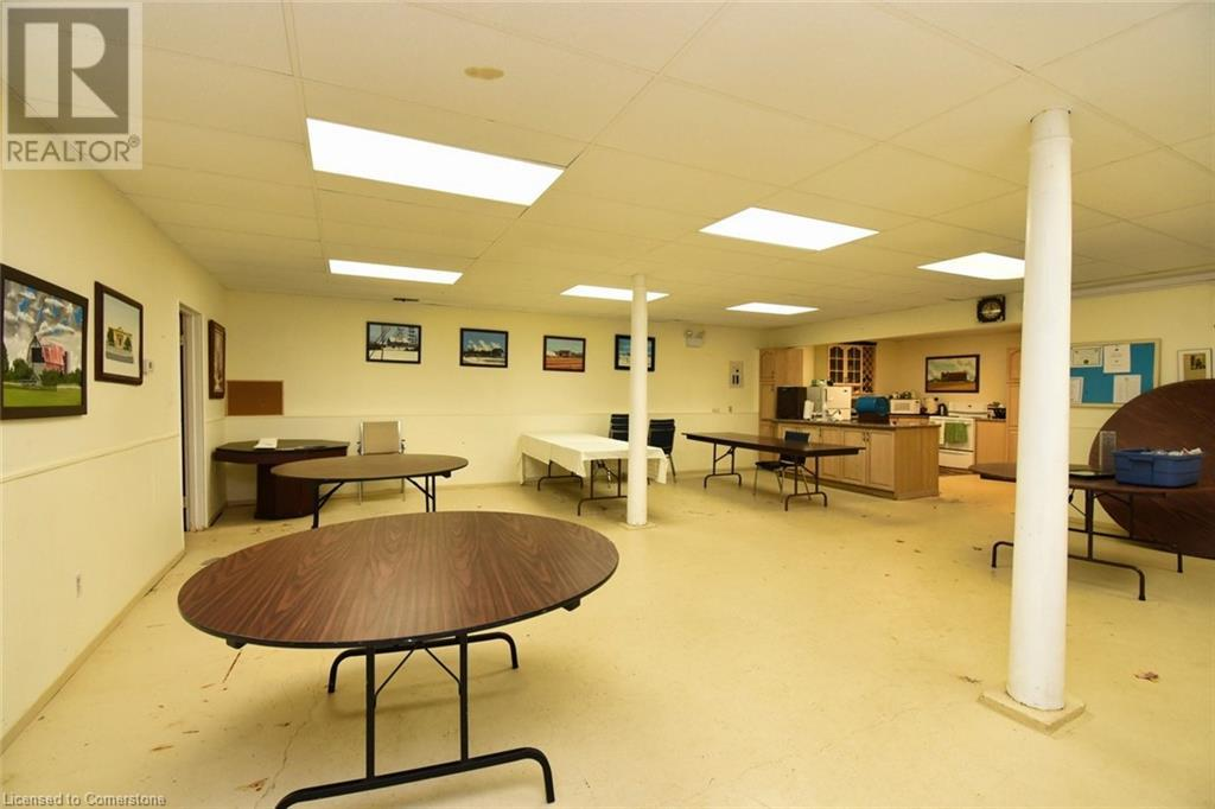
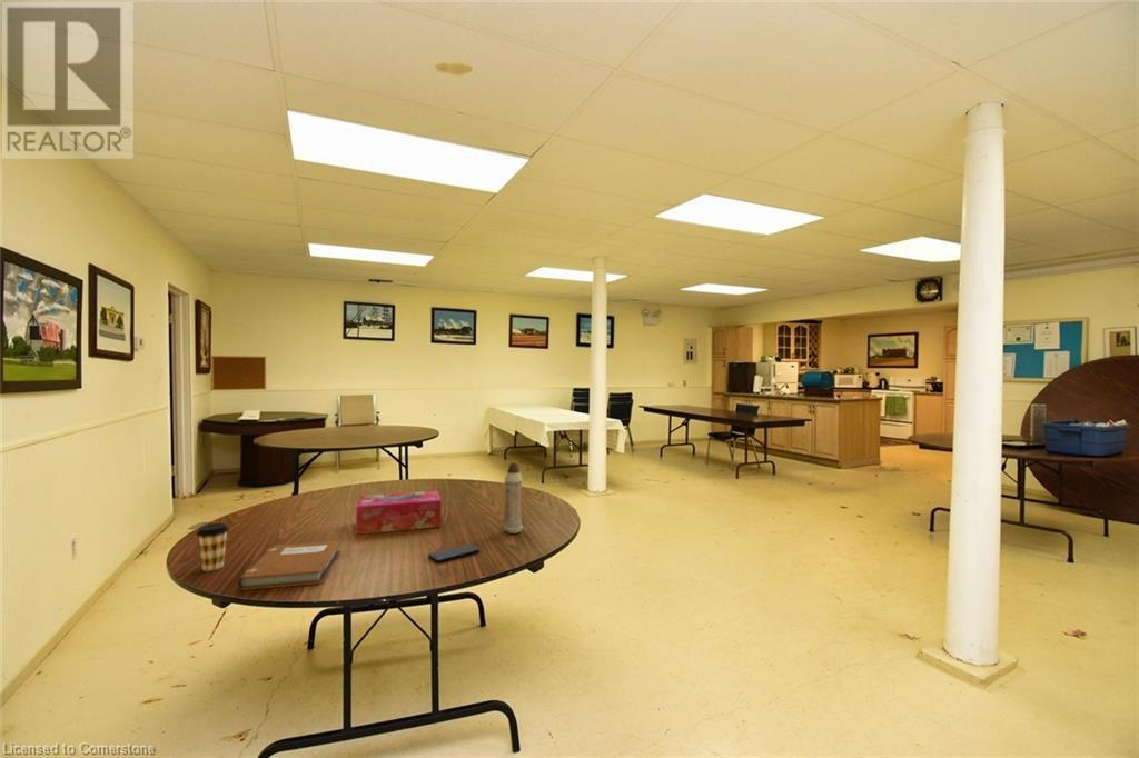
+ smartphone (454, 552)
+ spray bottle (513, 497)
+ tissue box (399, 511)
+ coffee cup (212, 547)
+ notebook (294, 562)
